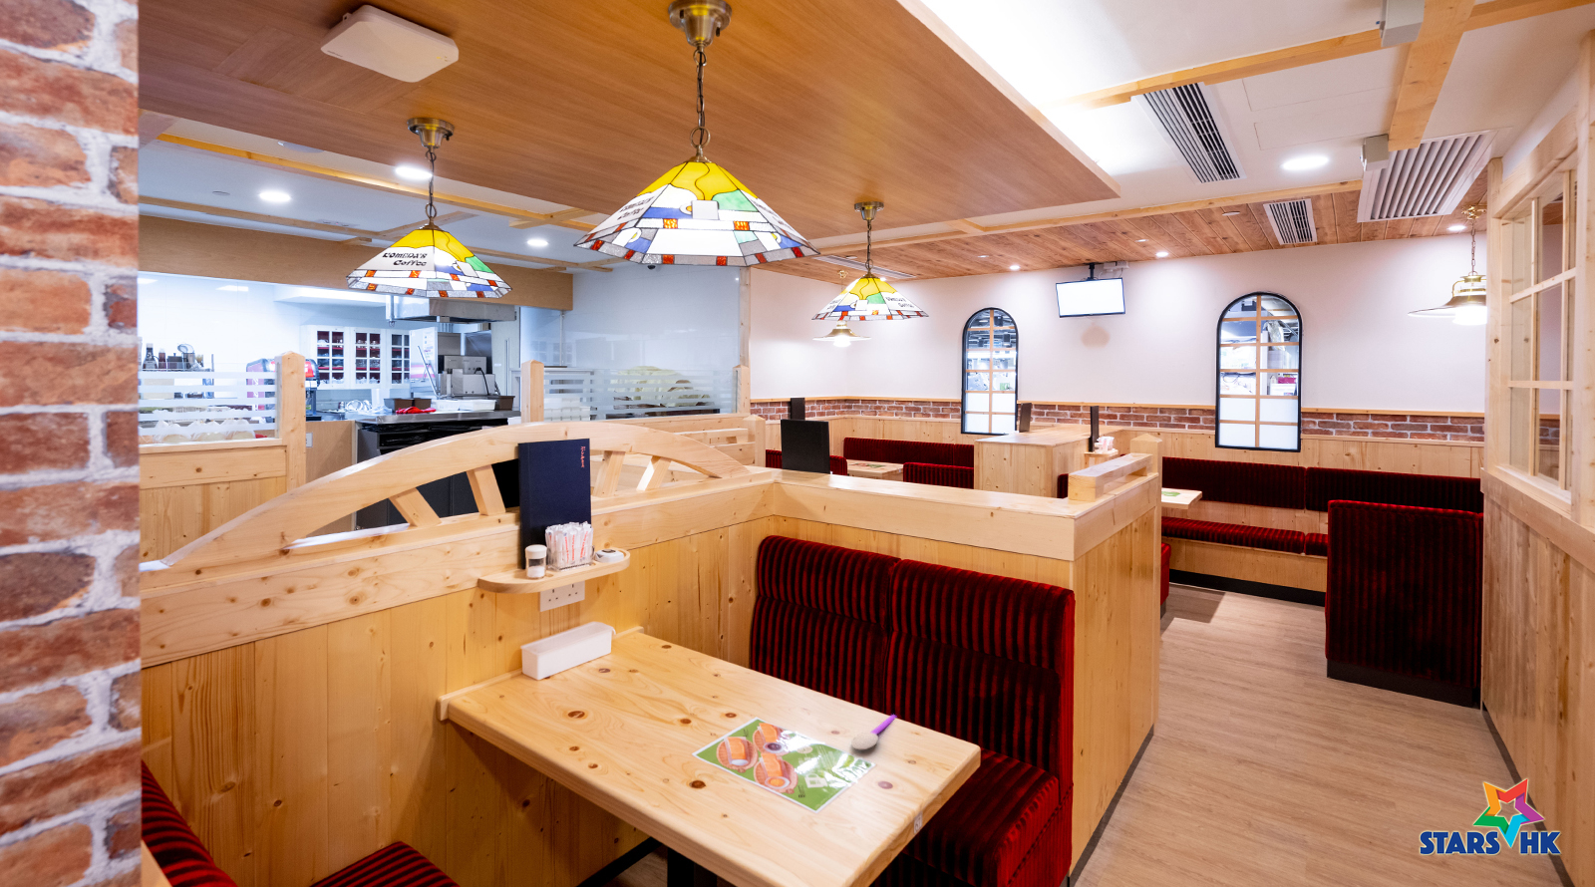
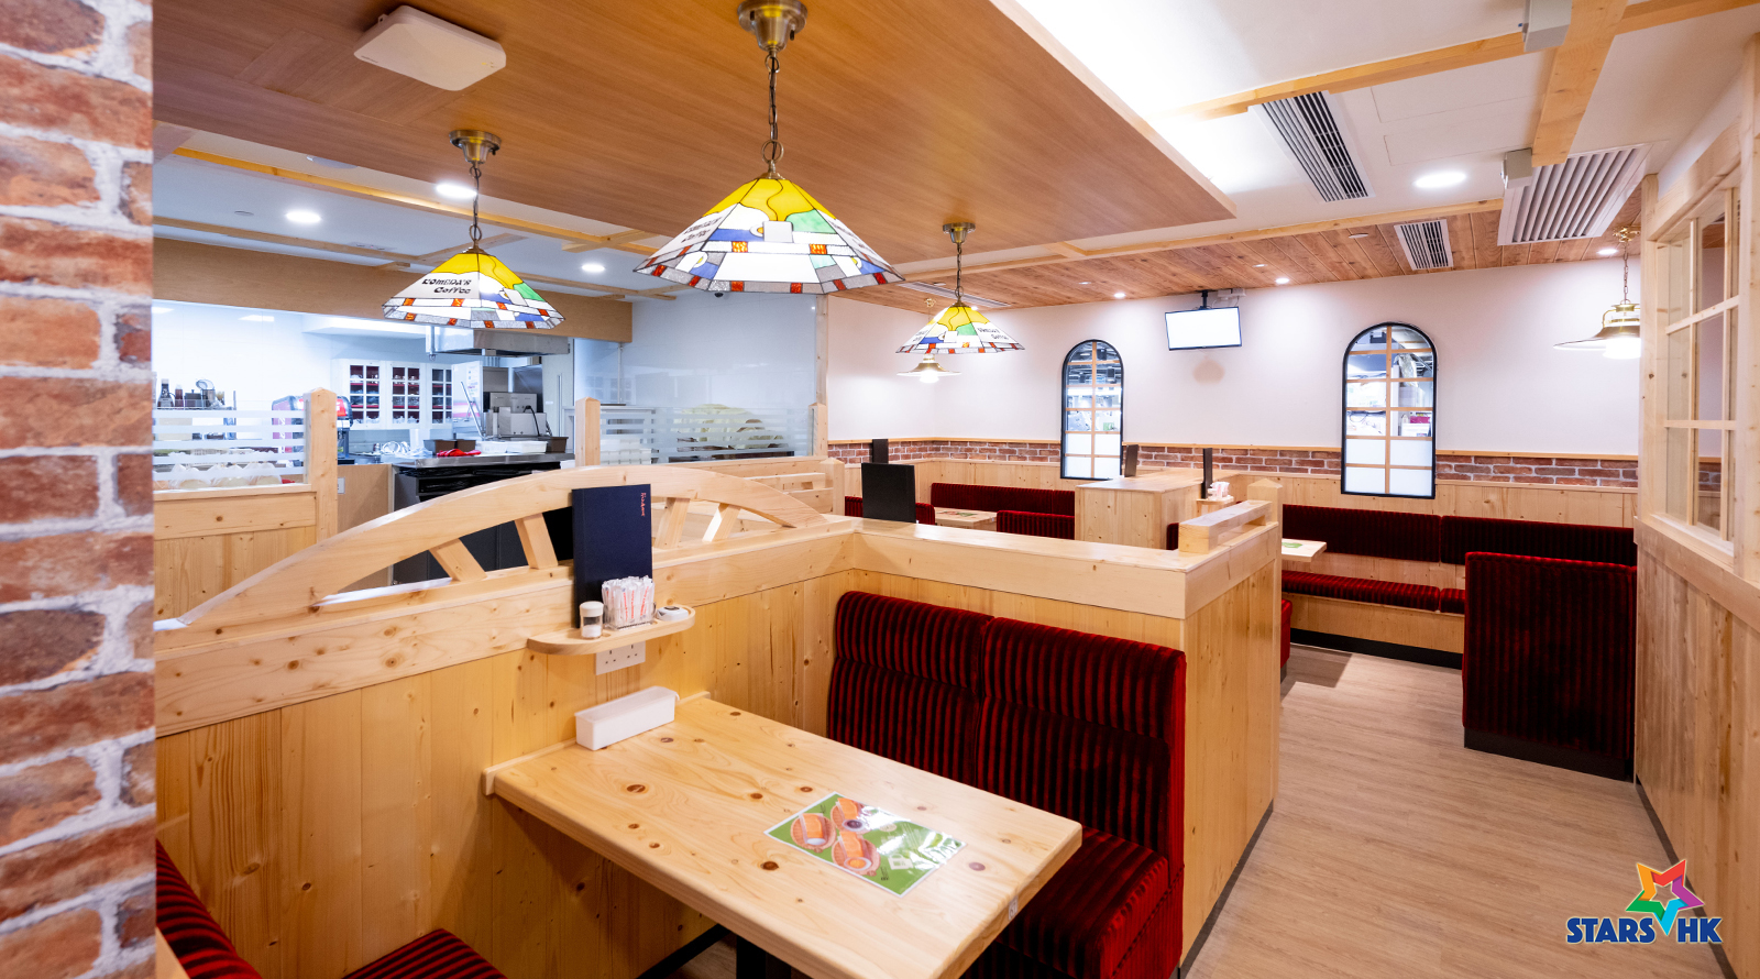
- spoon (876, 730)
